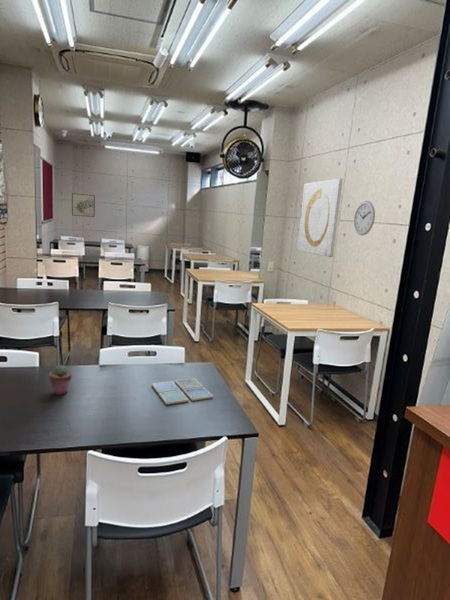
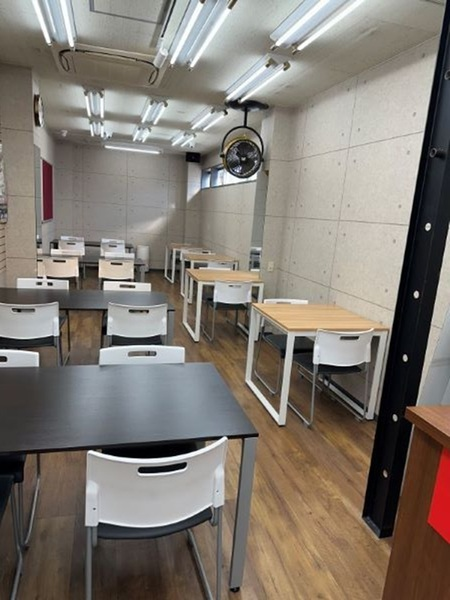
- wall clock (363, 218)
- drink coaster (182, 390)
- wall art (83, 205)
- potted succulent (60, 379)
- wall art (317, 218)
